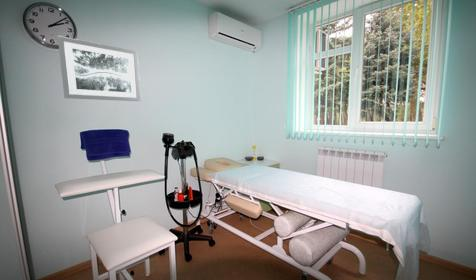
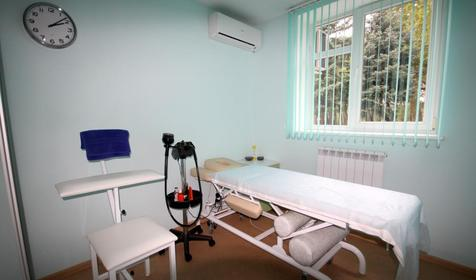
- wall art (104, 72)
